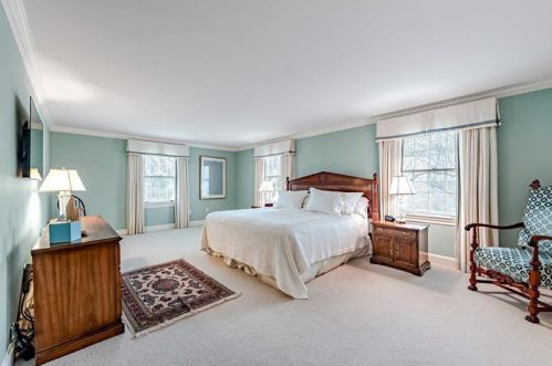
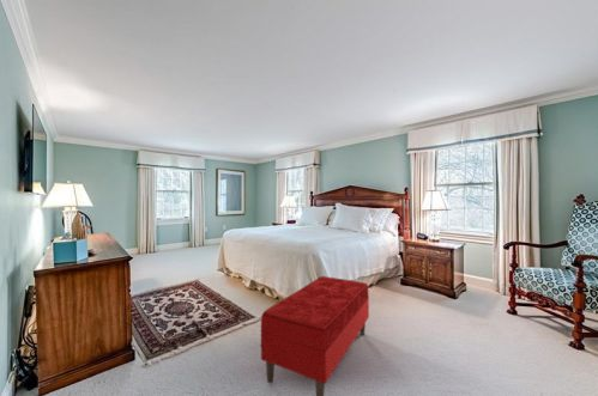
+ bench (322, 324)
